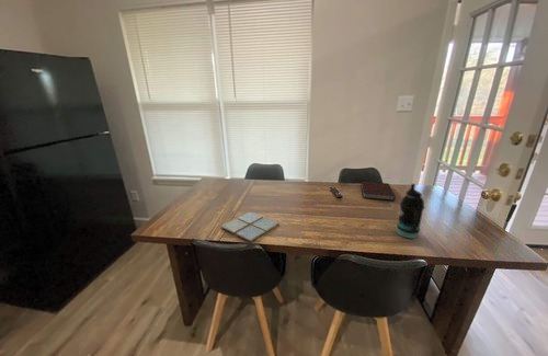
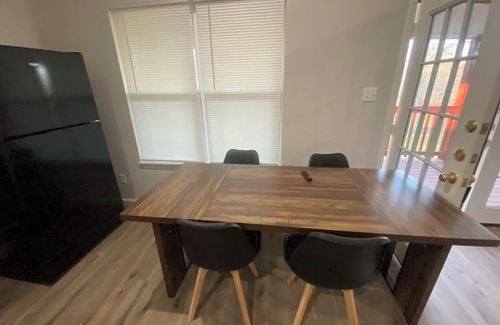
- bottle (412, 211)
- notebook (376, 190)
- drink coaster (250, 225)
